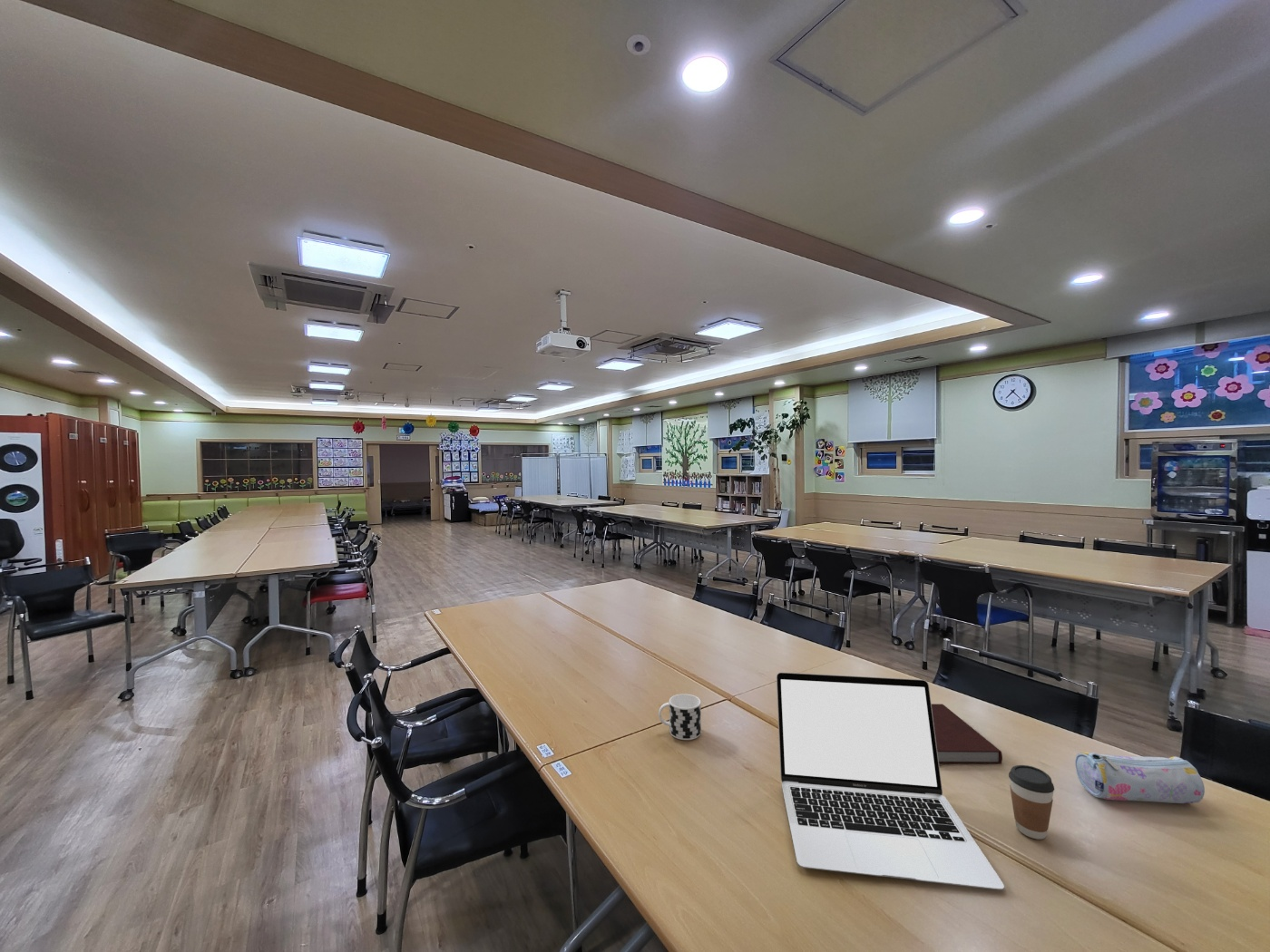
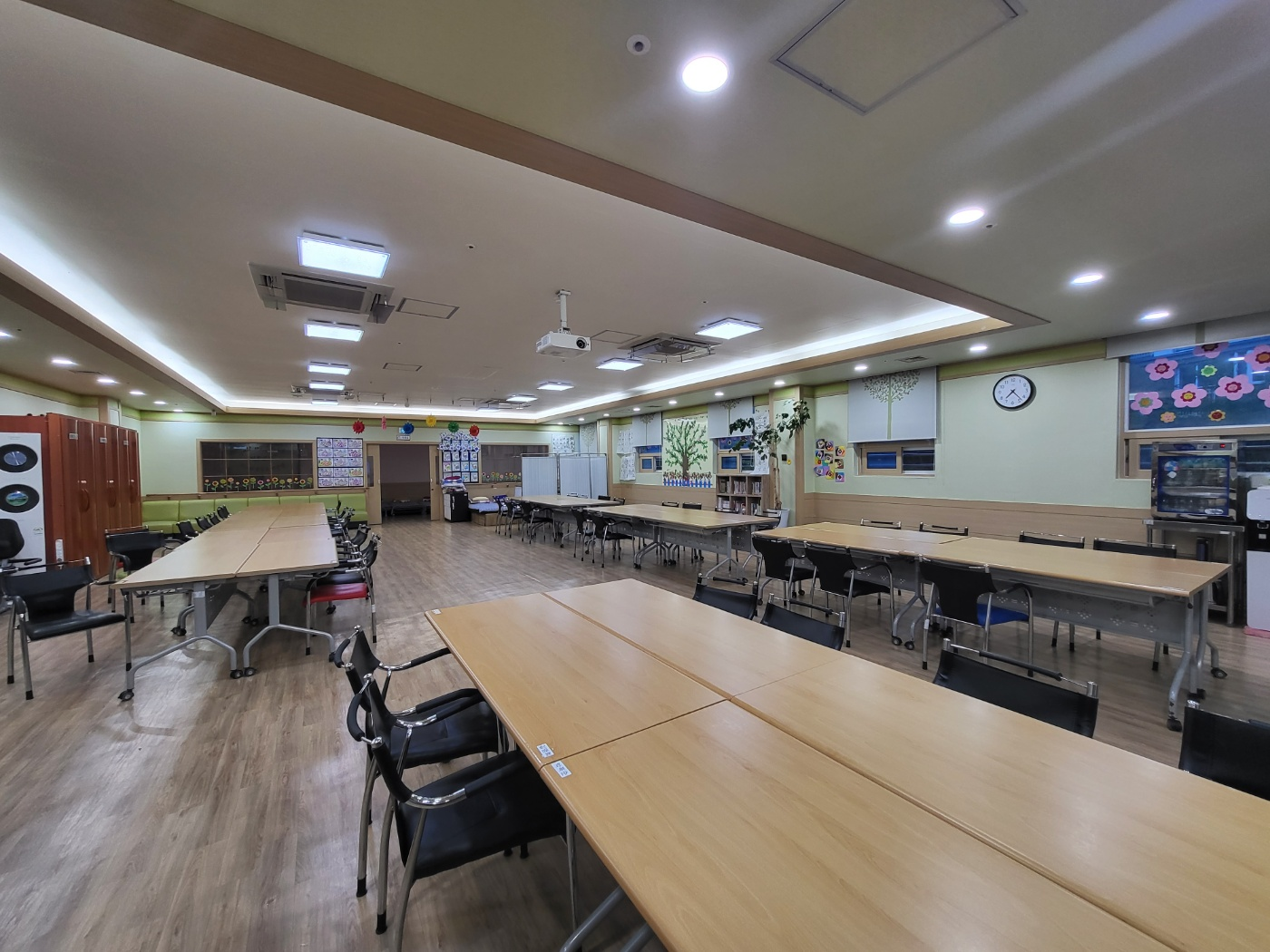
- laptop (871, 763)
- coffee cup (1031, 802)
- notebook (934, 731)
- cup (679, 716)
- pencil case (1136, 775)
